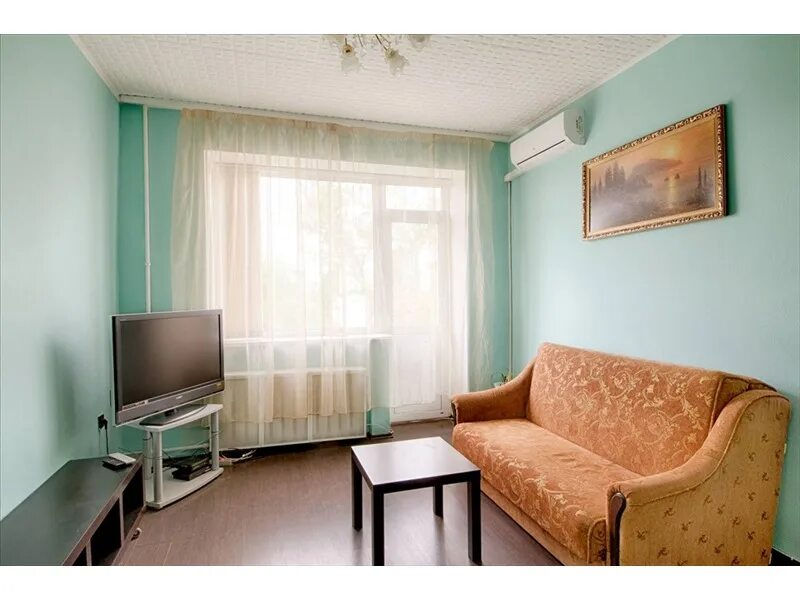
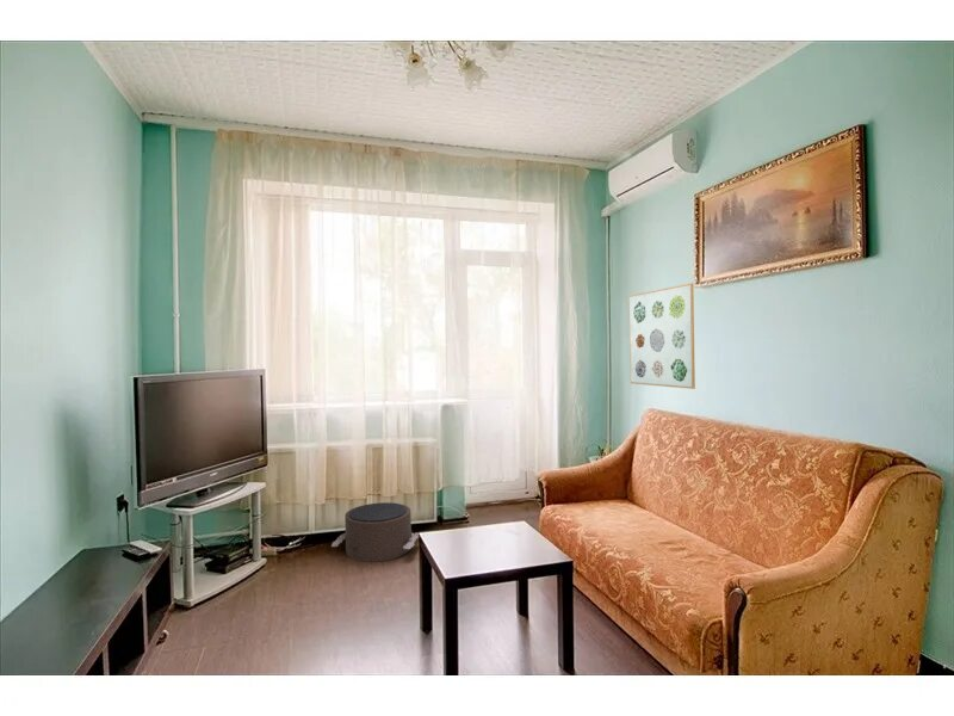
+ pouf (376, 531)
+ wall art (658, 338)
